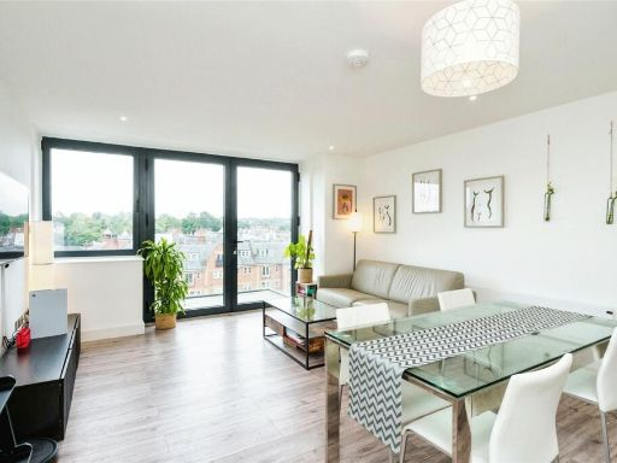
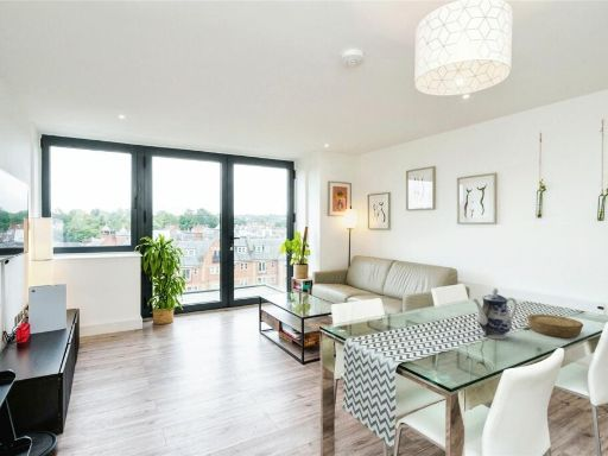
+ teapot (494, 311)
+ bowl (553, 325)
